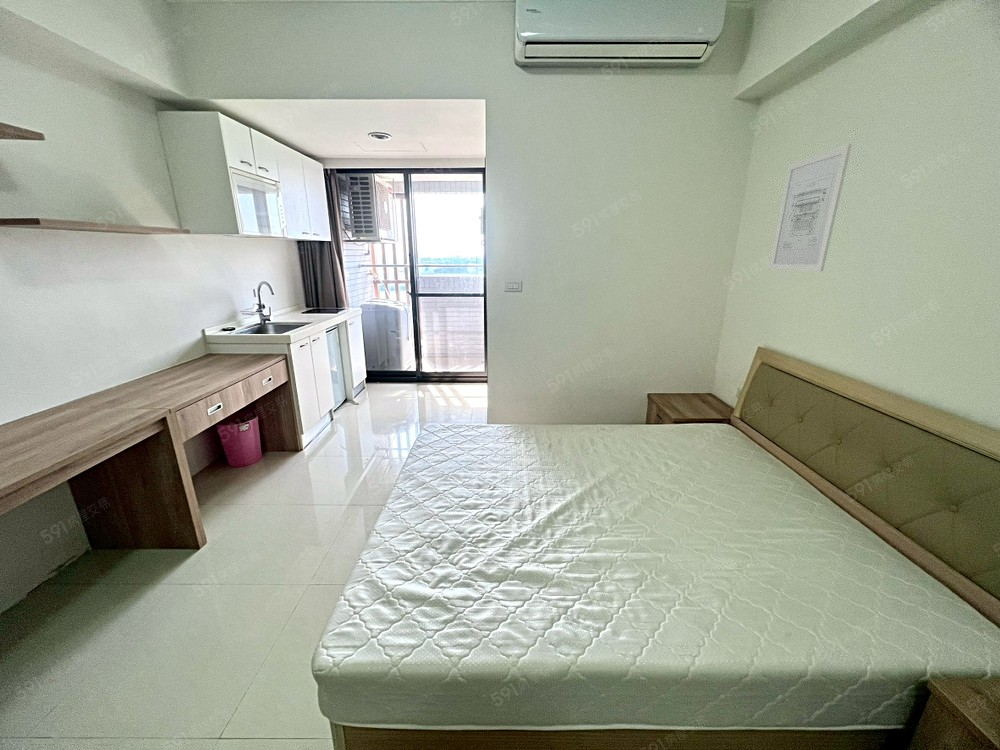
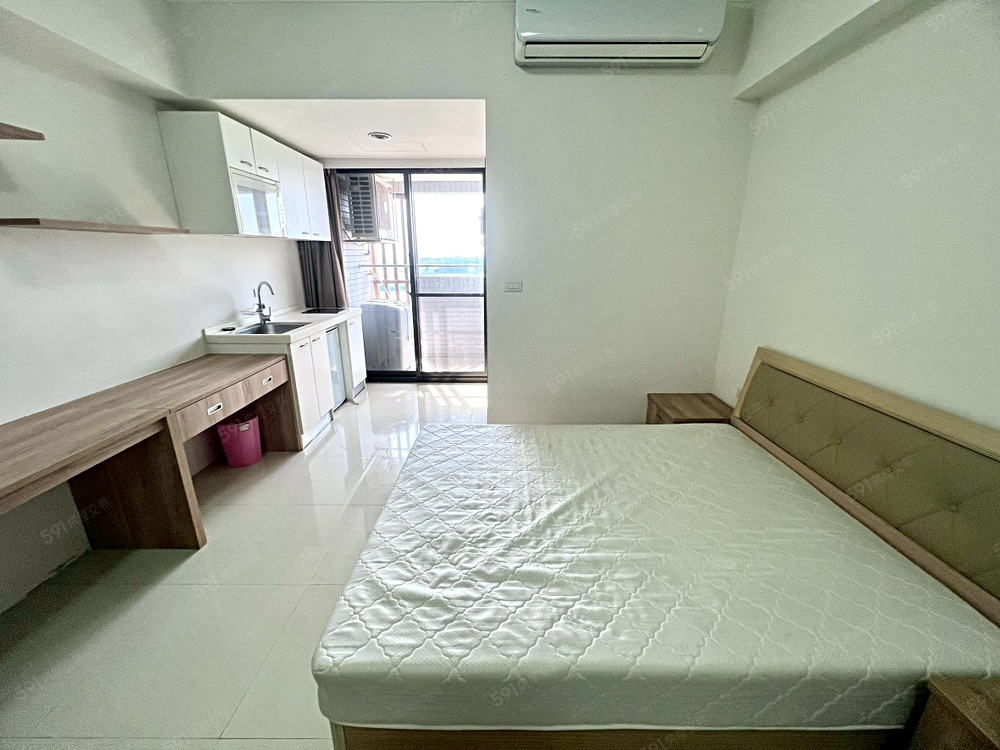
- wall art (804, 215)
